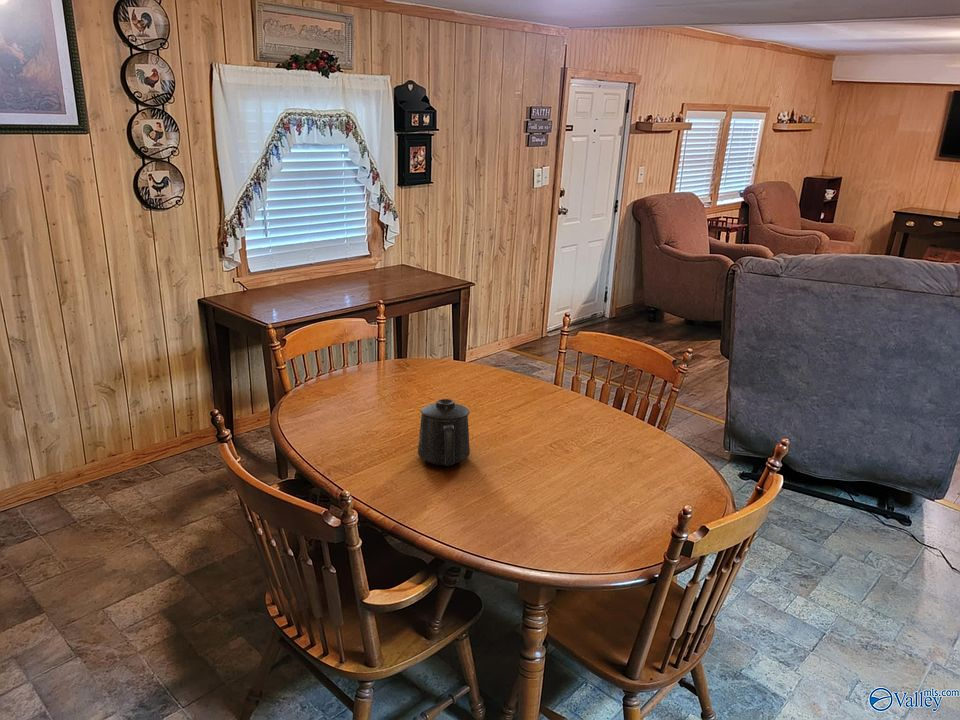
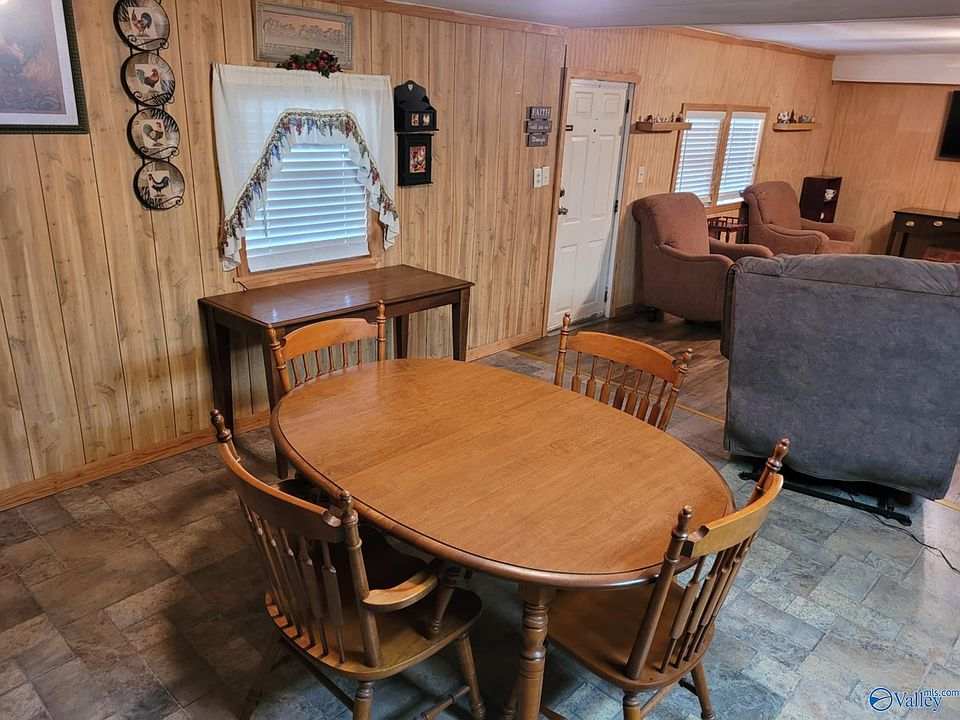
- mug (448, 433)
